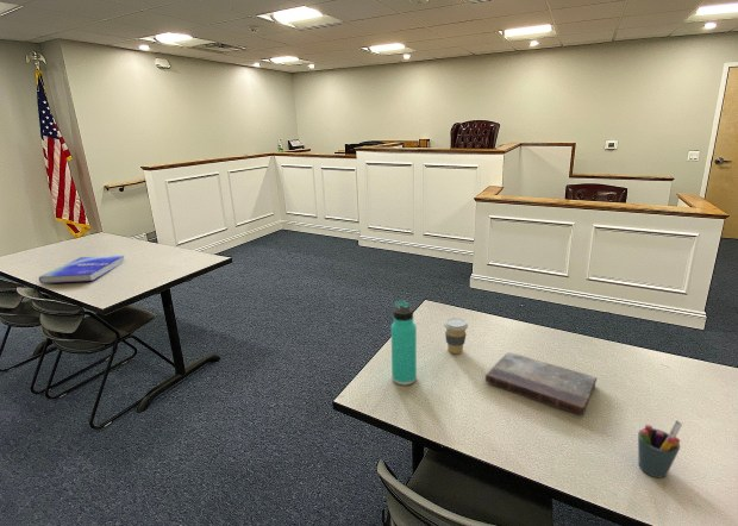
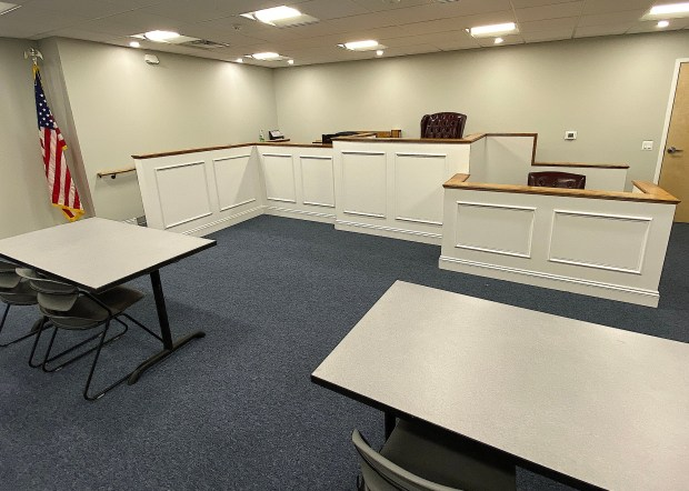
- pen holder (657, 446)
- coffee cup (455, 336)
- book (85, 268)
- book (539, 380)
- thermos bottle (404, 342)
